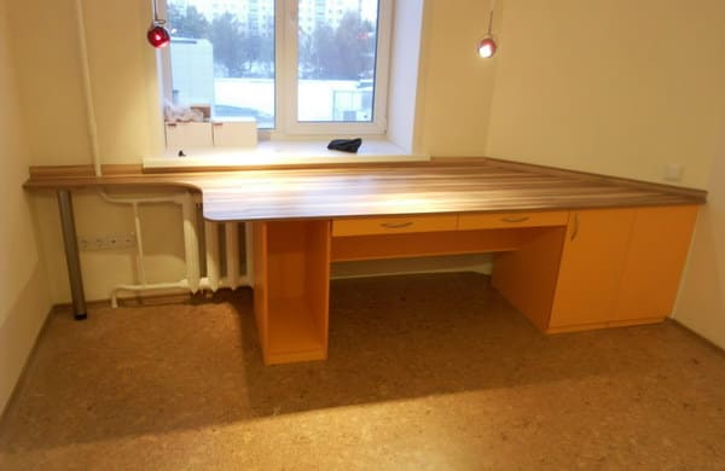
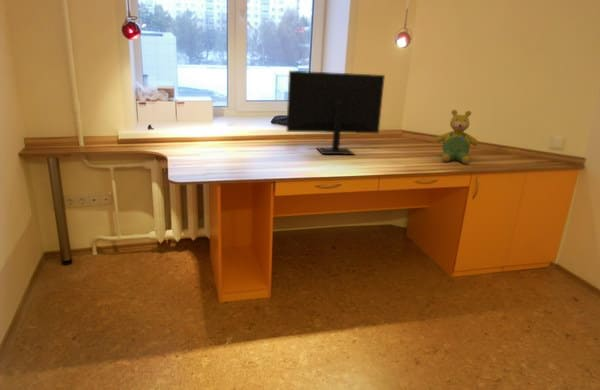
+ teddy bear (458, 136)
+ monitor (337, 113)
